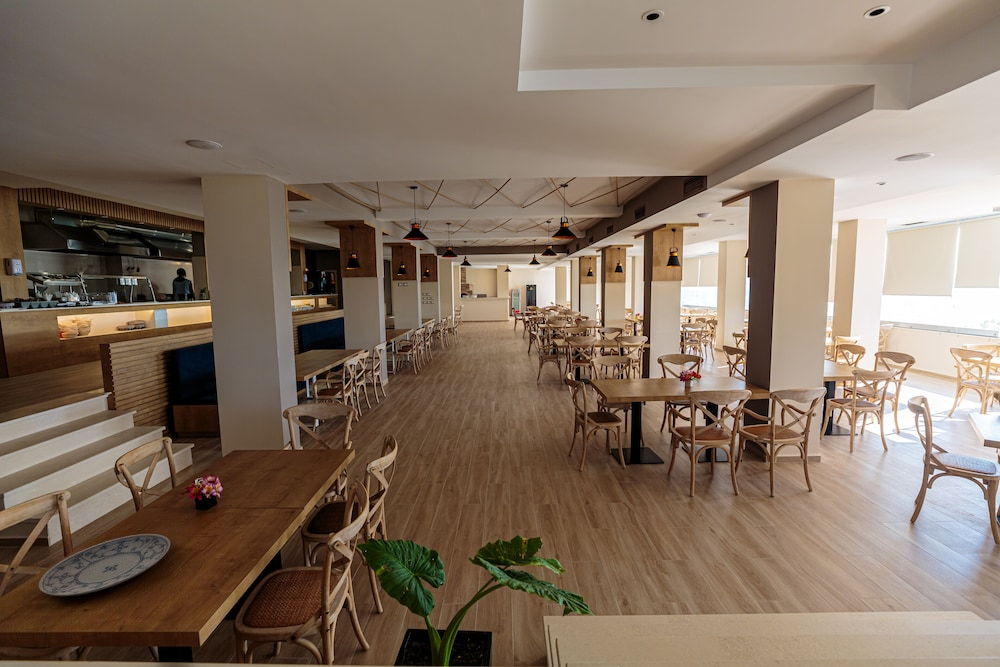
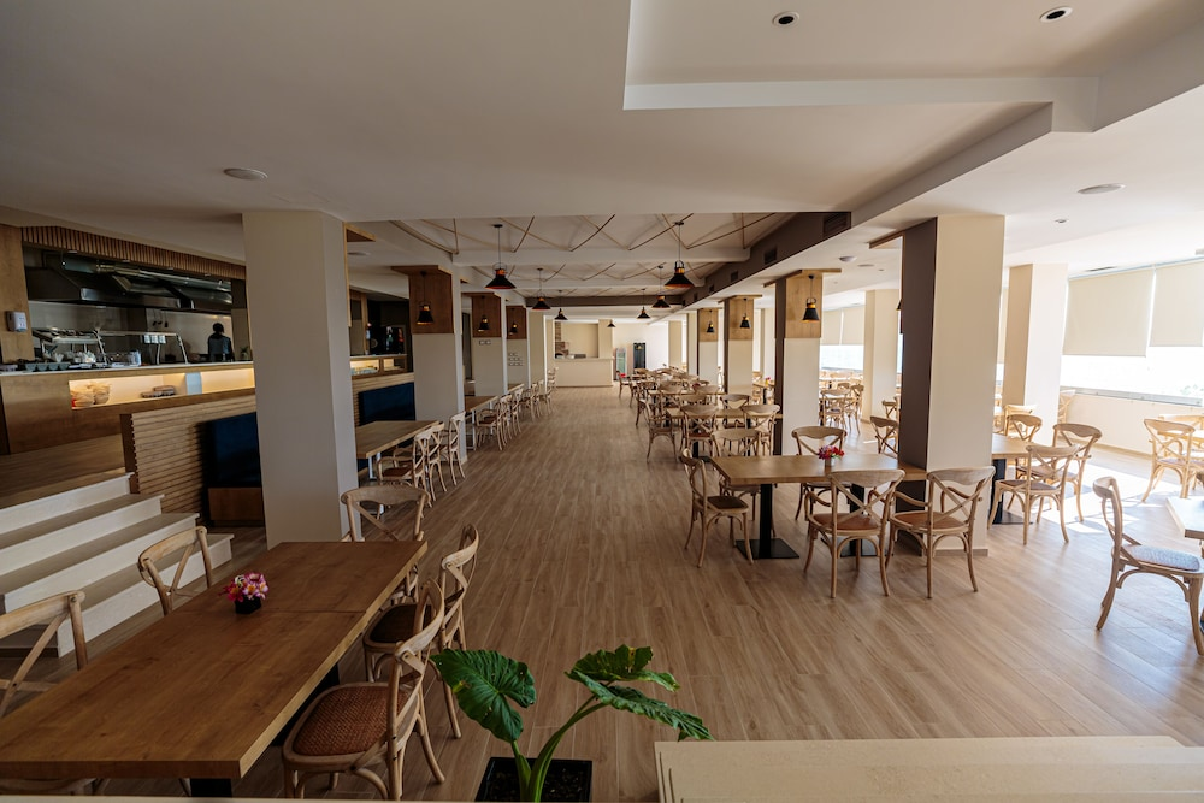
- plate (109, 566)
